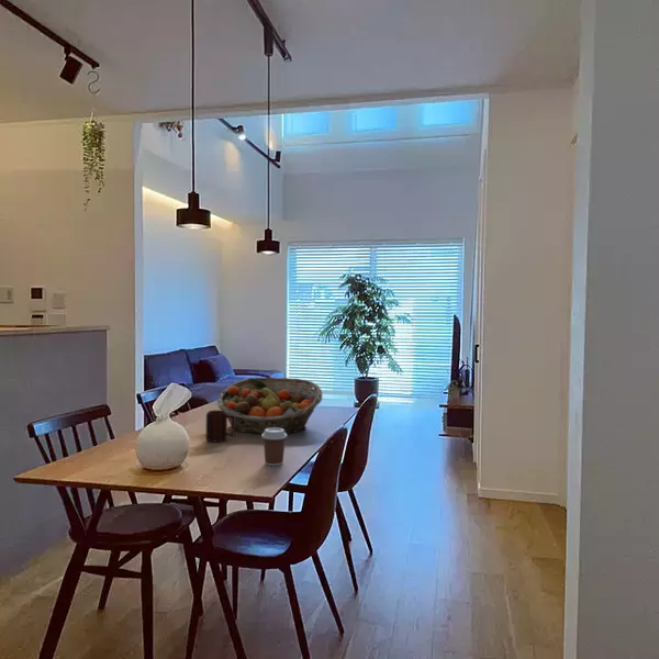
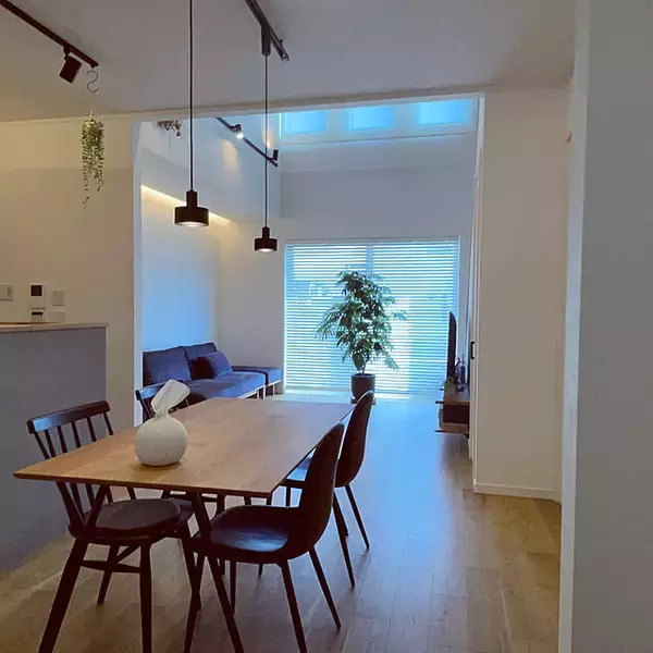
- mug (220, 425)
- fruit basket (269, 404)
- coffee cup (273, 446)
